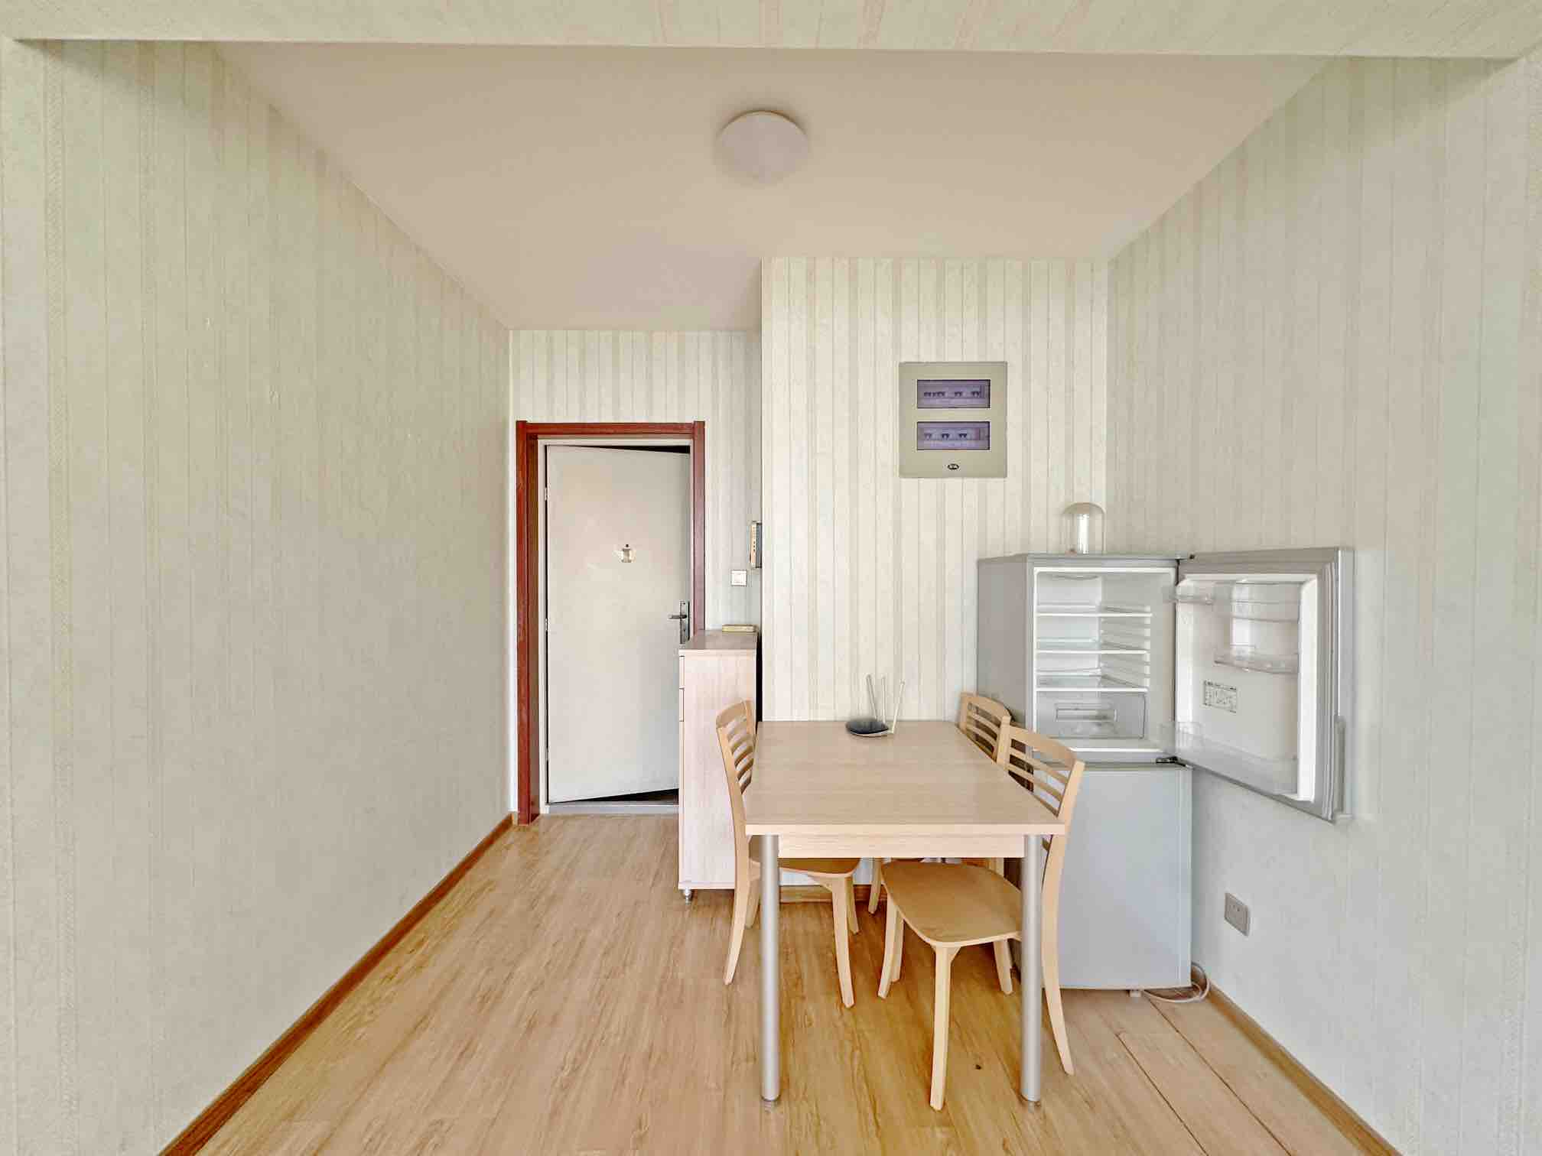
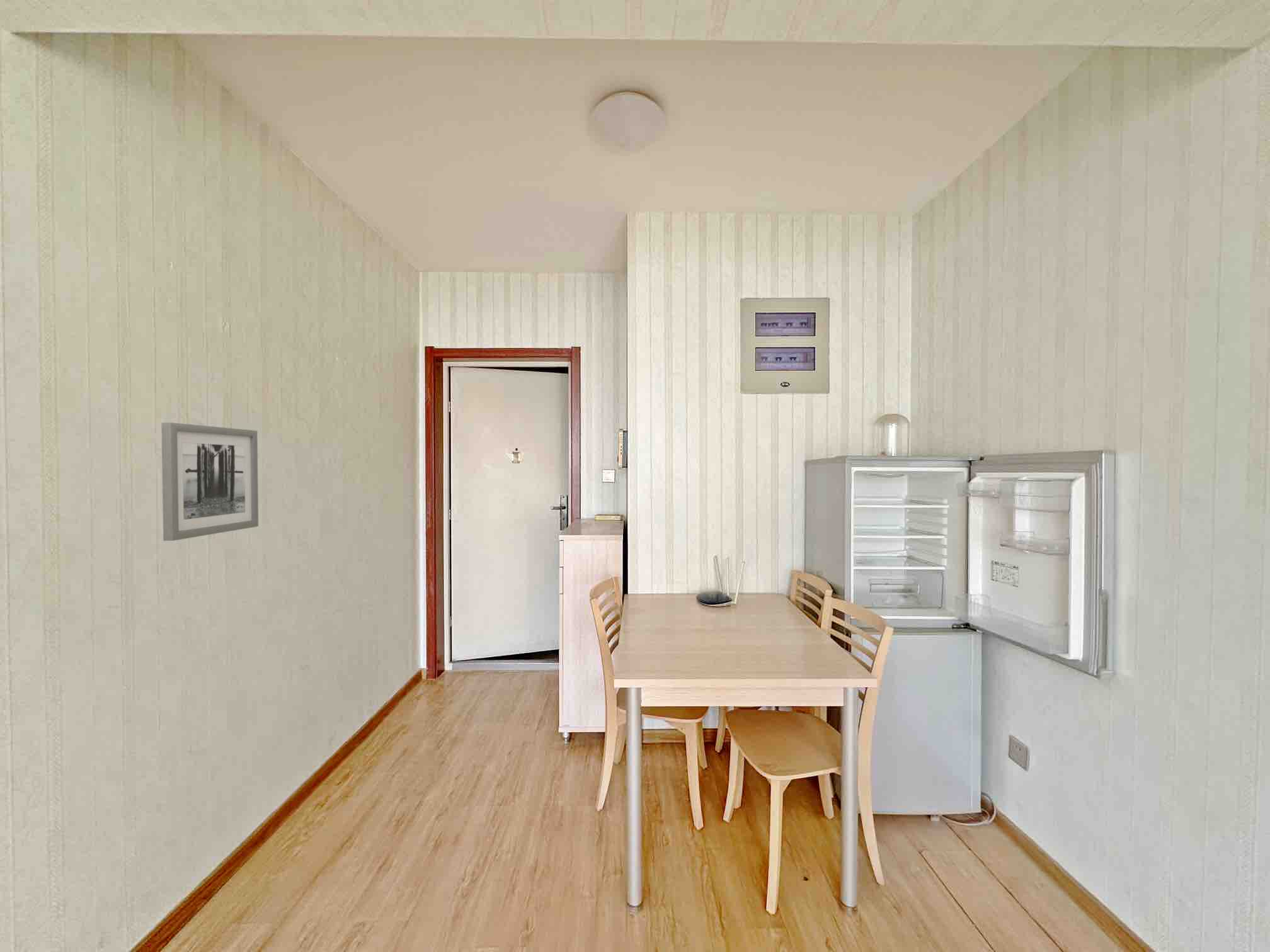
+ wall art (215, 480)
